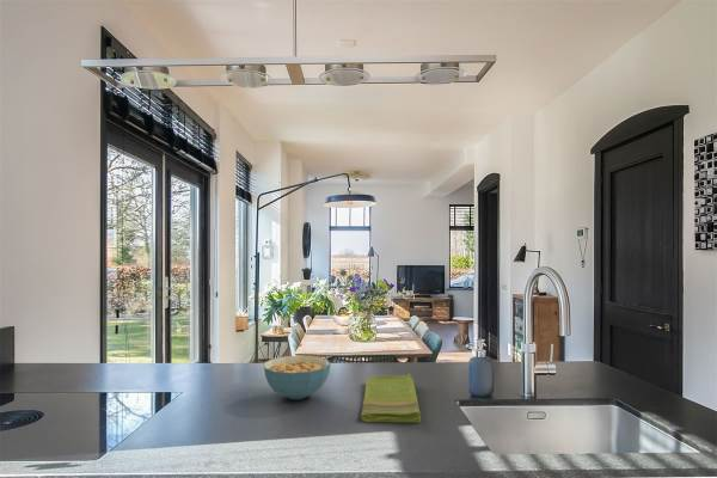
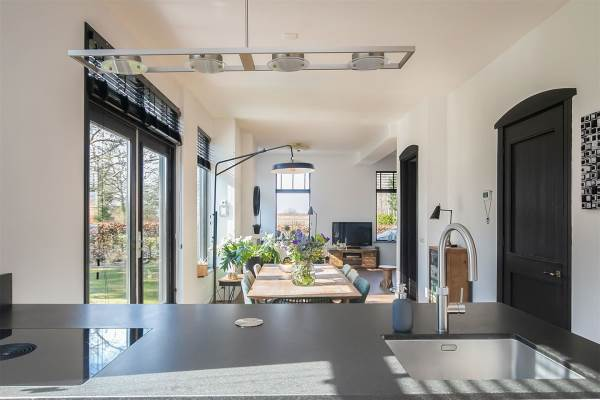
- dish towel (390, 394)
- cereal bowl (296, 379)
